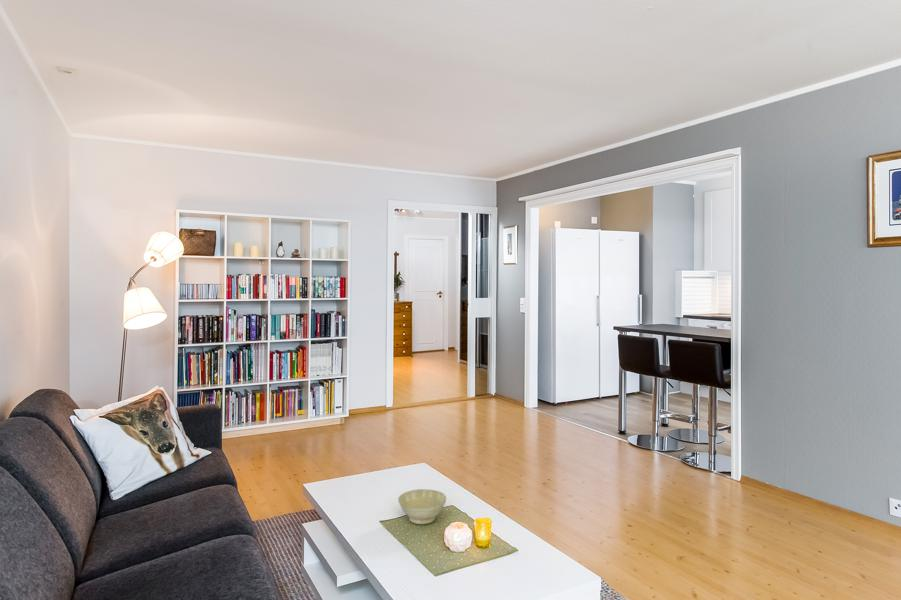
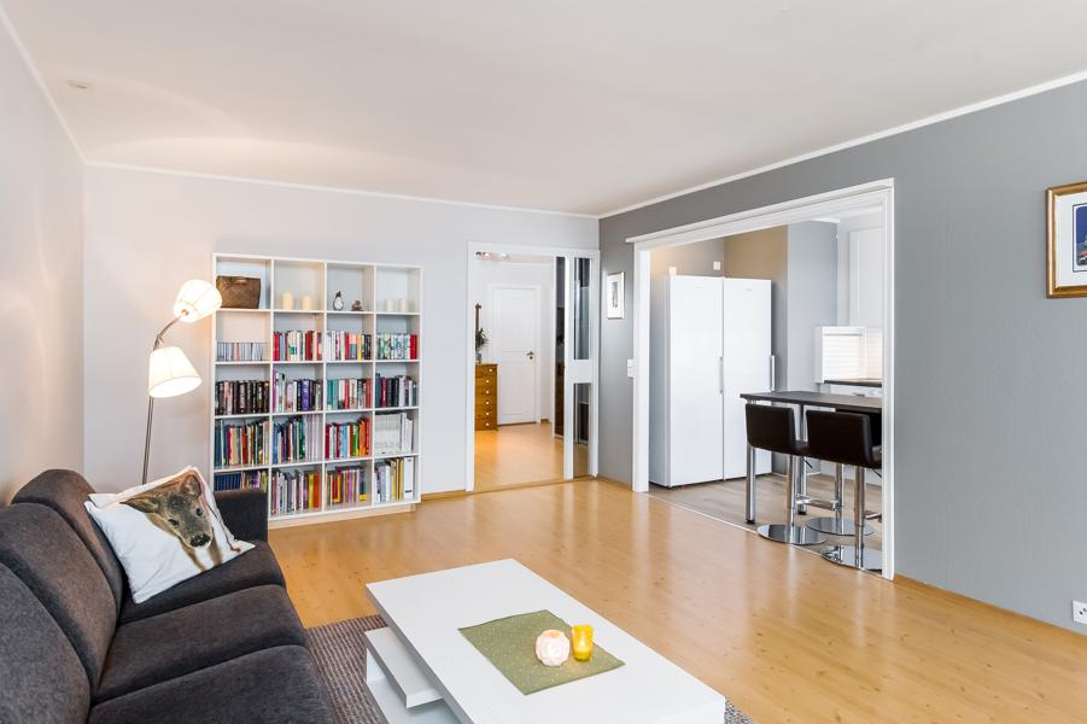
- bowl (422, 508)
